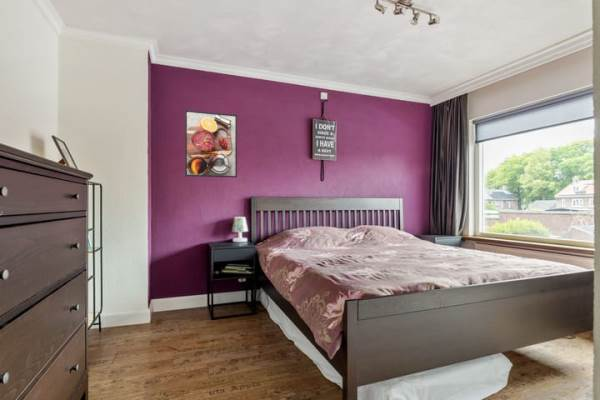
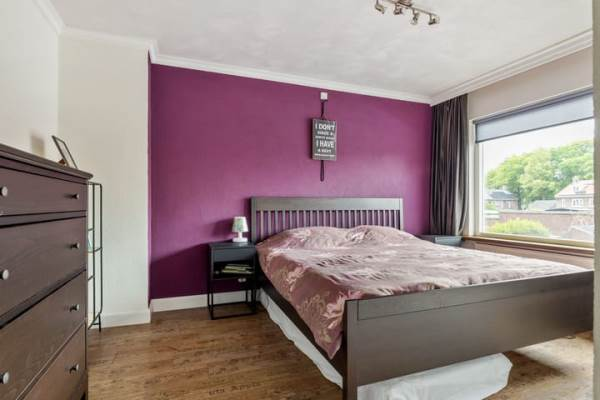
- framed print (211, 144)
